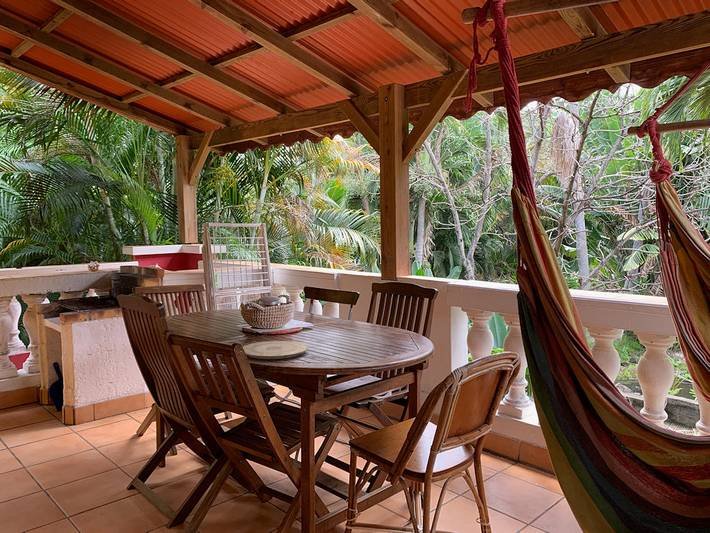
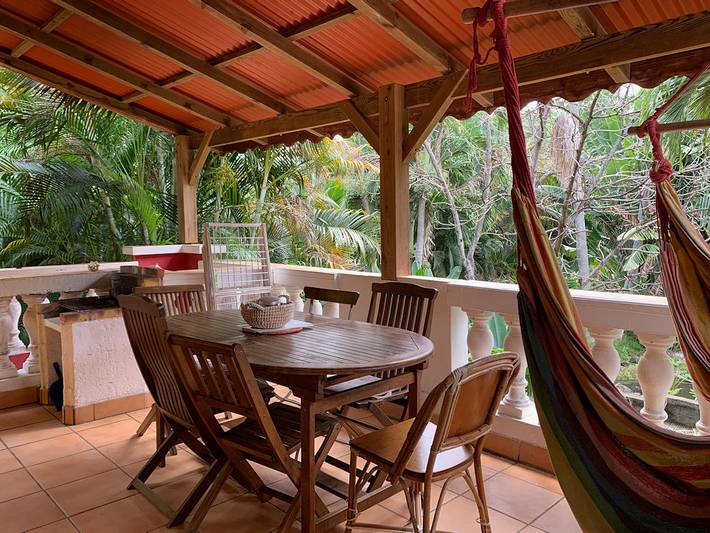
- plate (274, 349)
